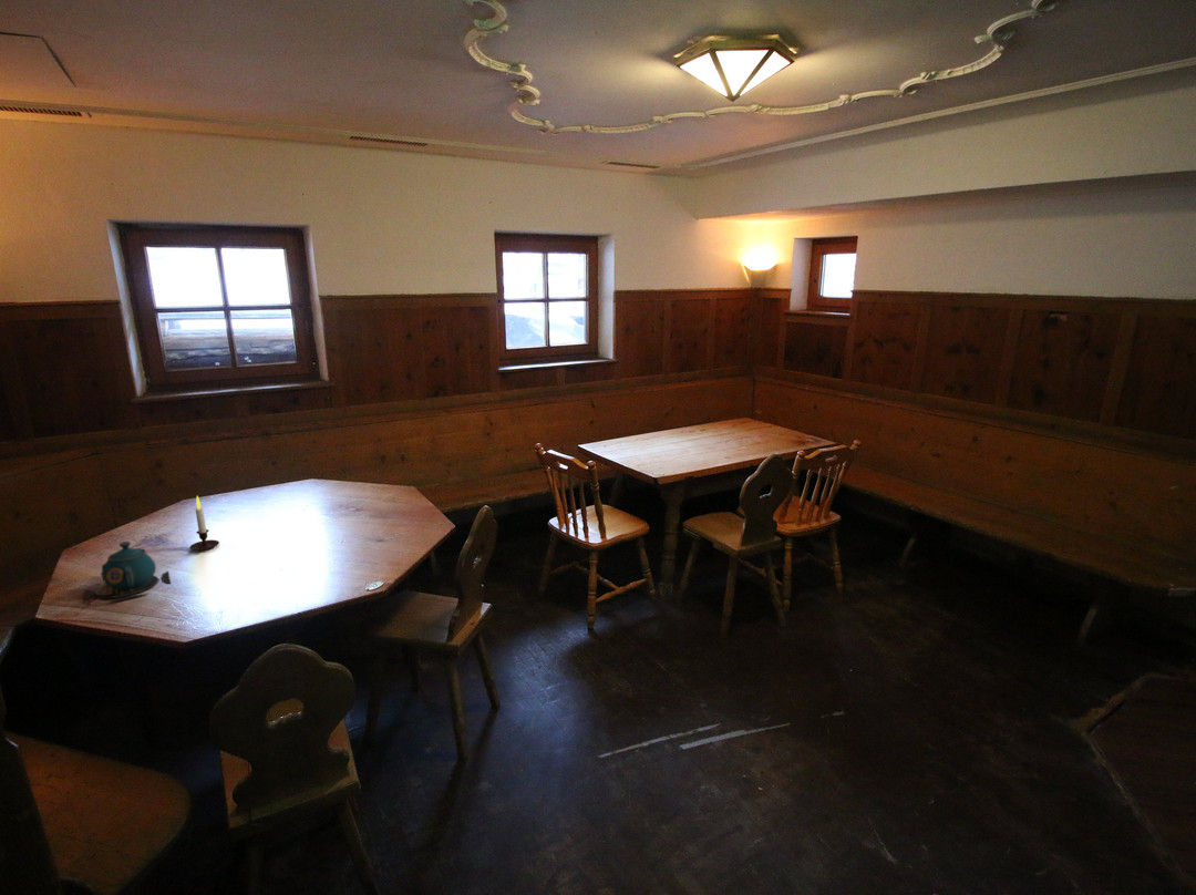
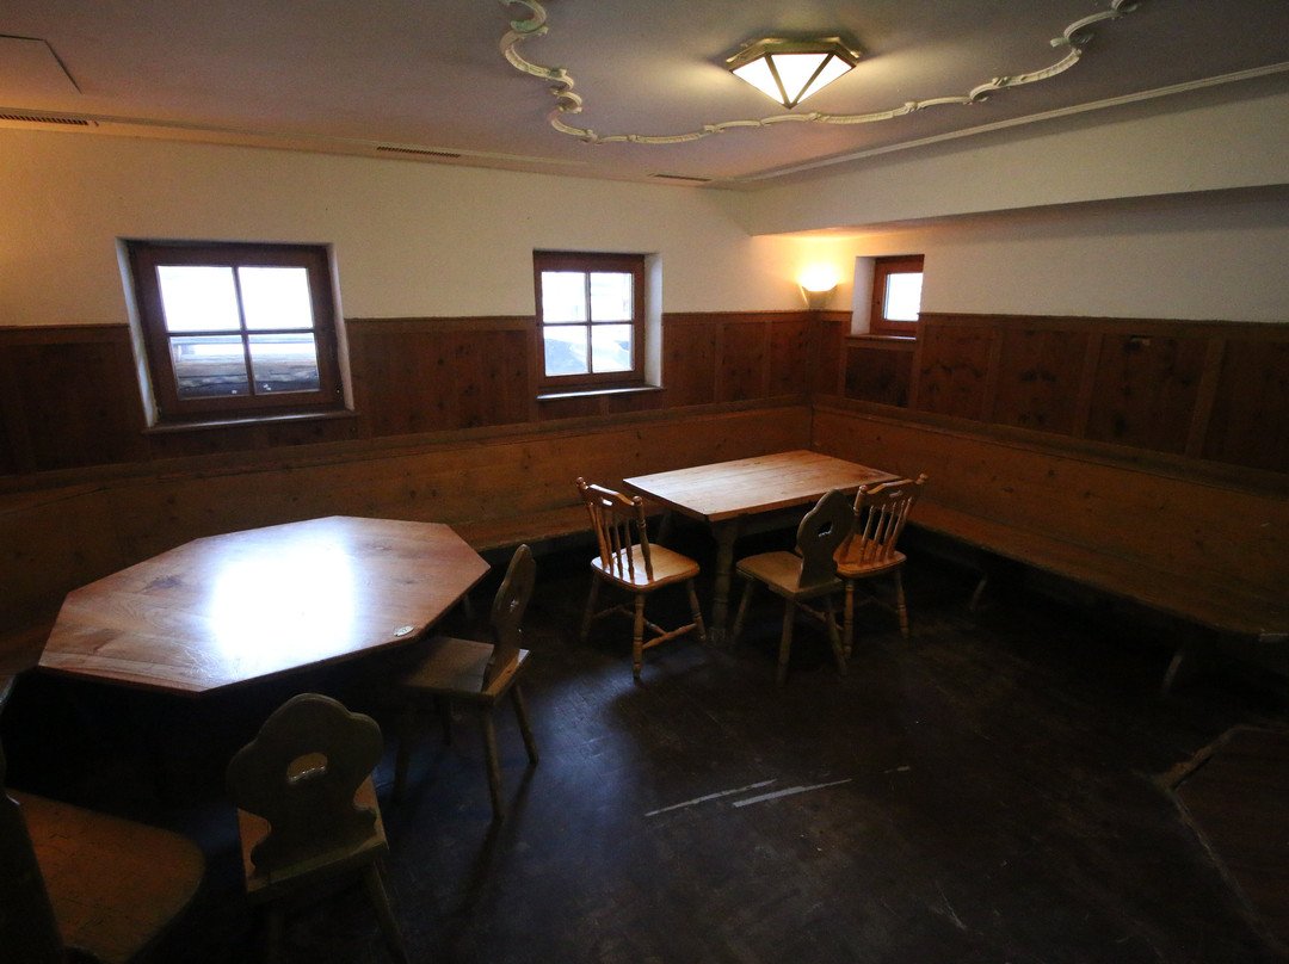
- candle (199, 523)
- teapot (124, 565)
